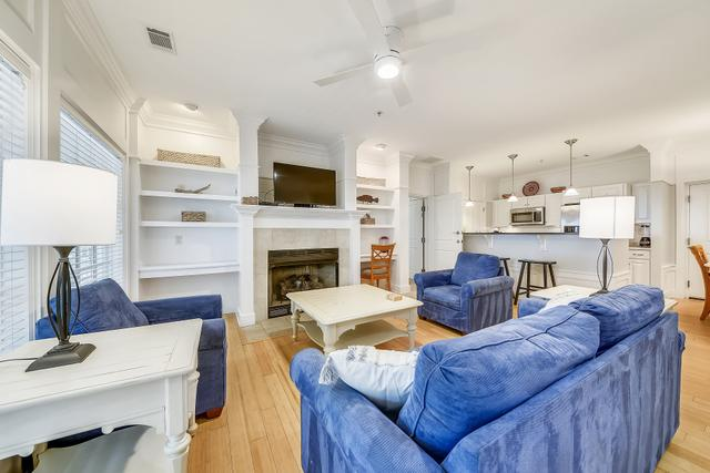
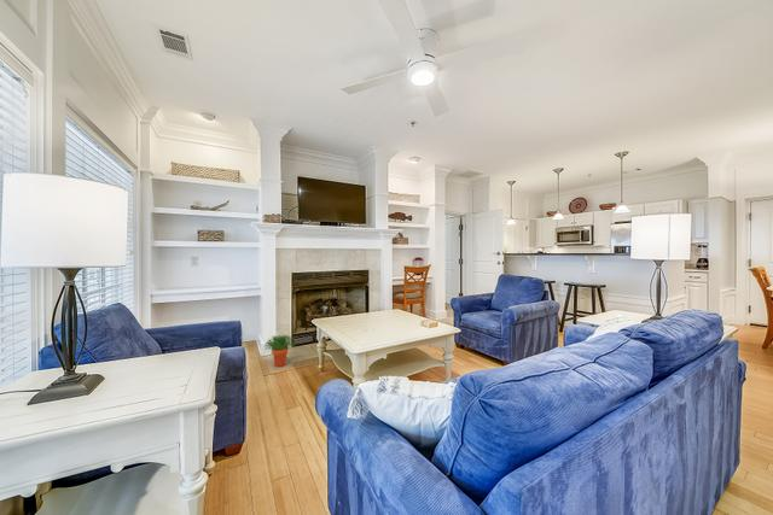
+ potted plant (279, 350)
